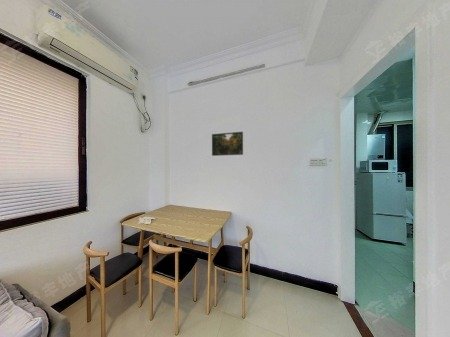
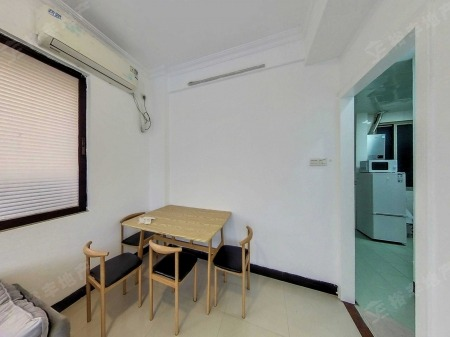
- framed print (227, 144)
